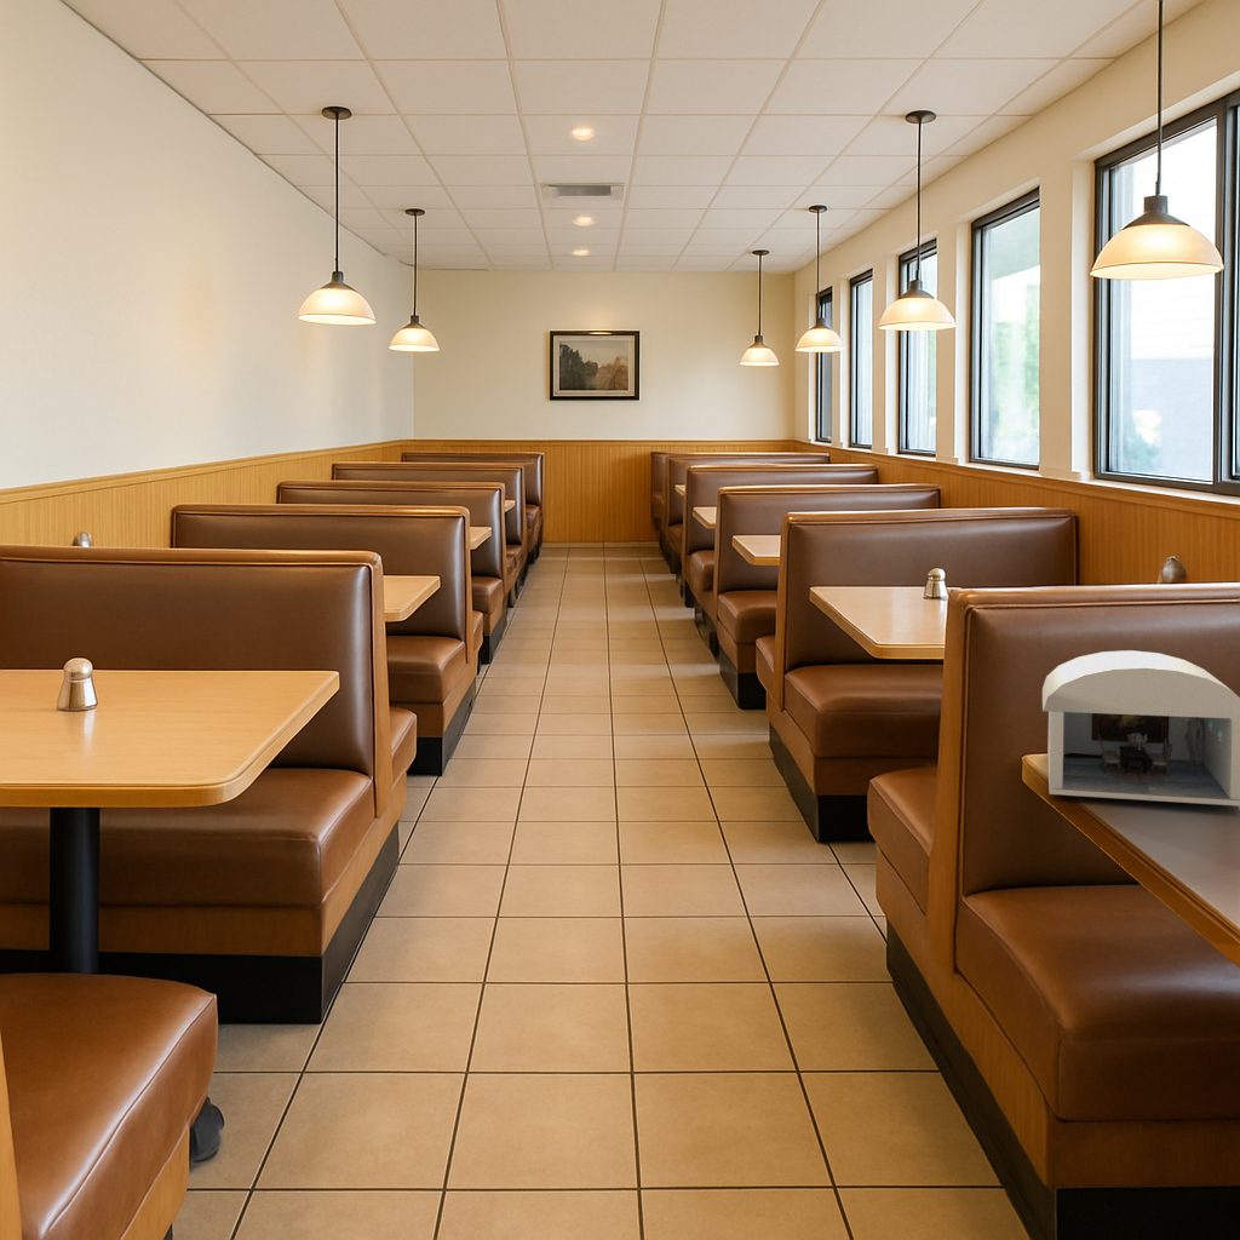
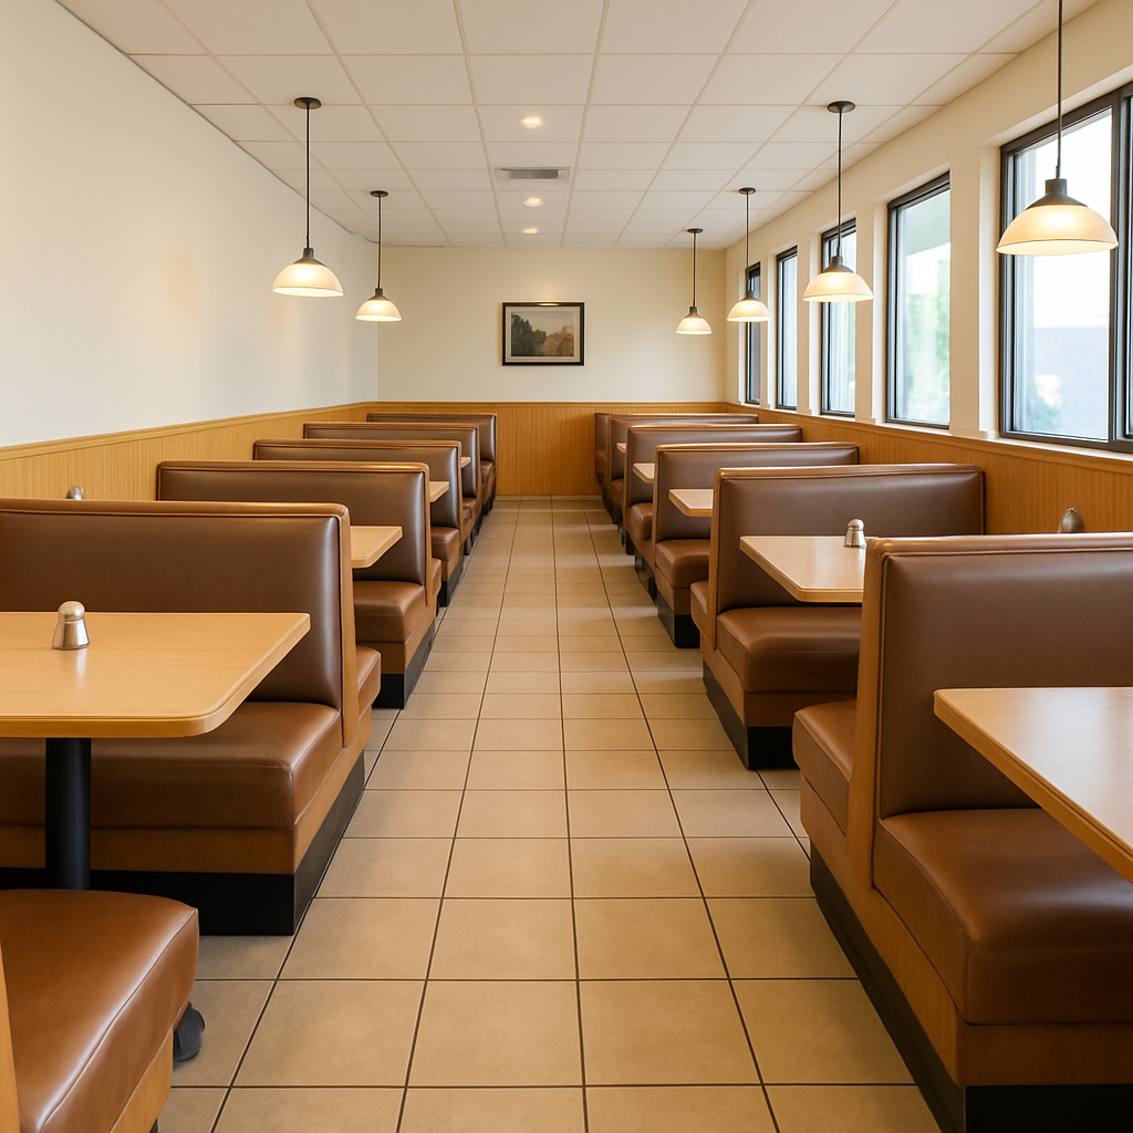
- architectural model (1136, 718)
